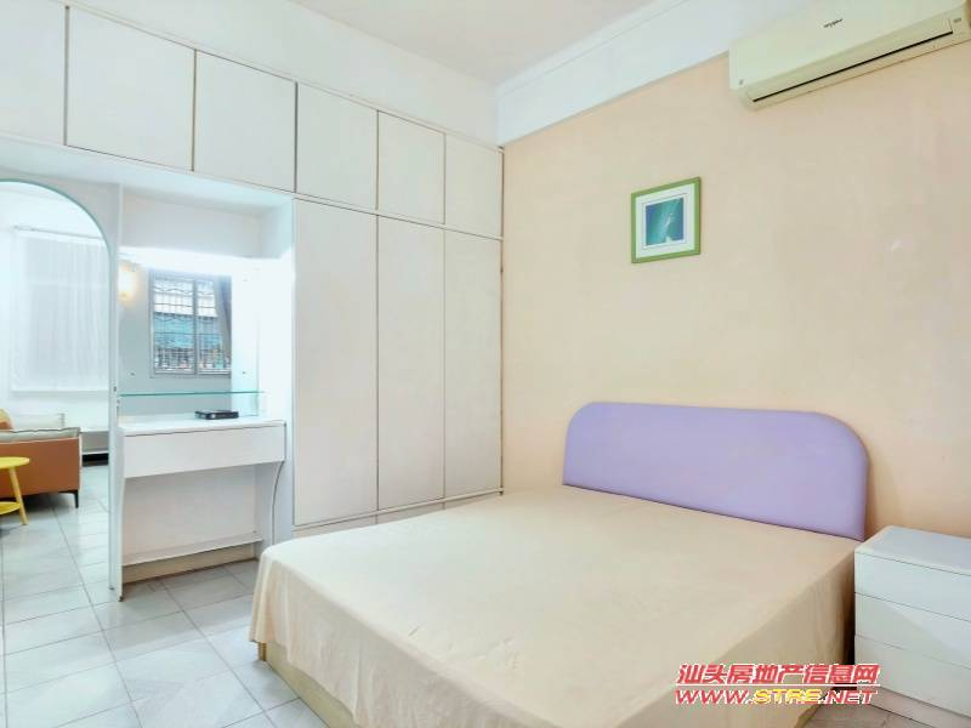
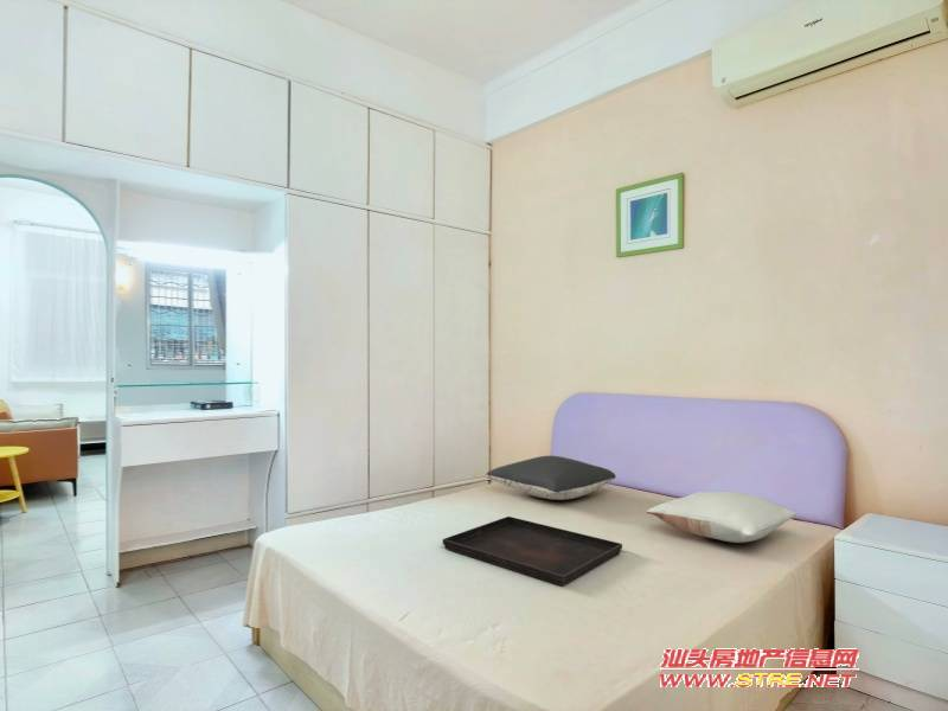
+ serving tray (531, 545)
+ pillow (550, 475)
+ pillow (719, 513)
